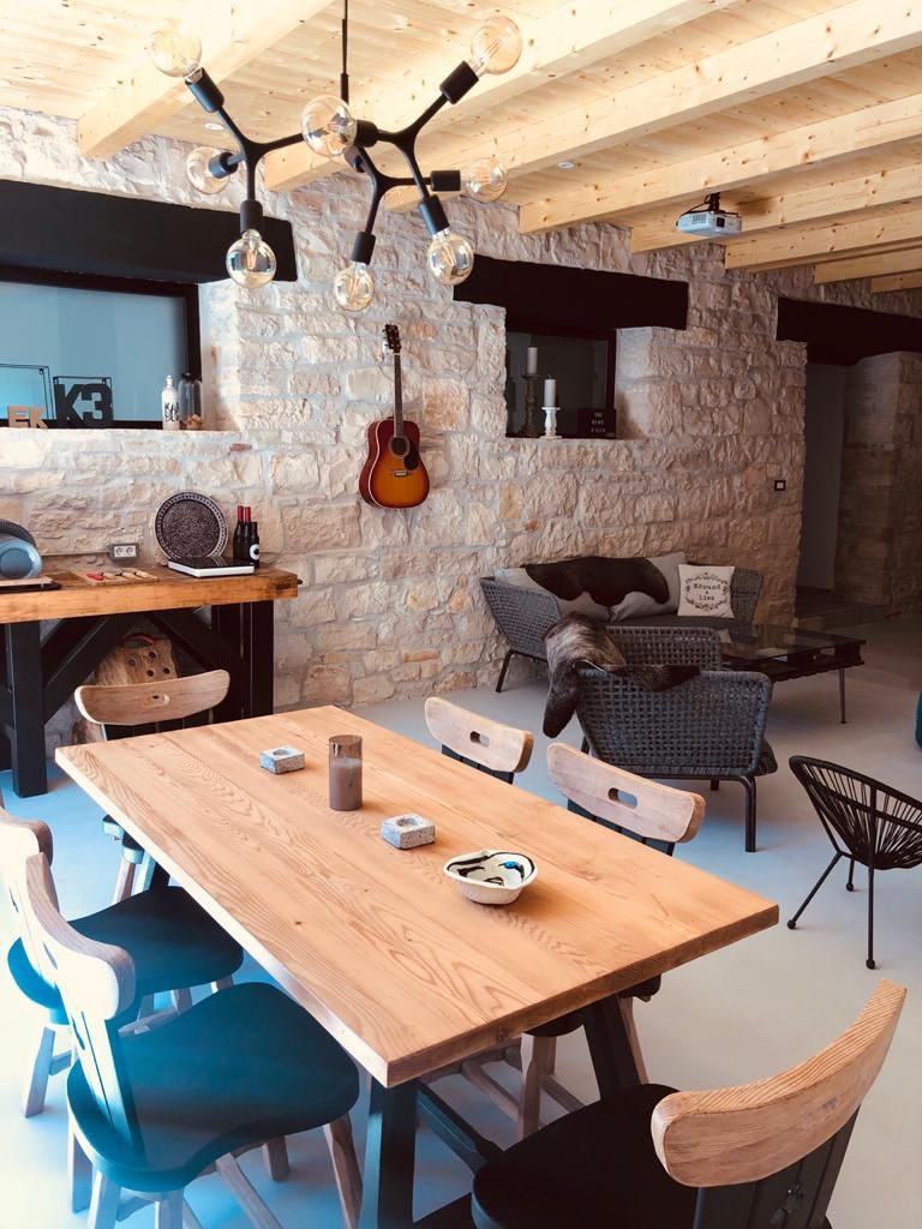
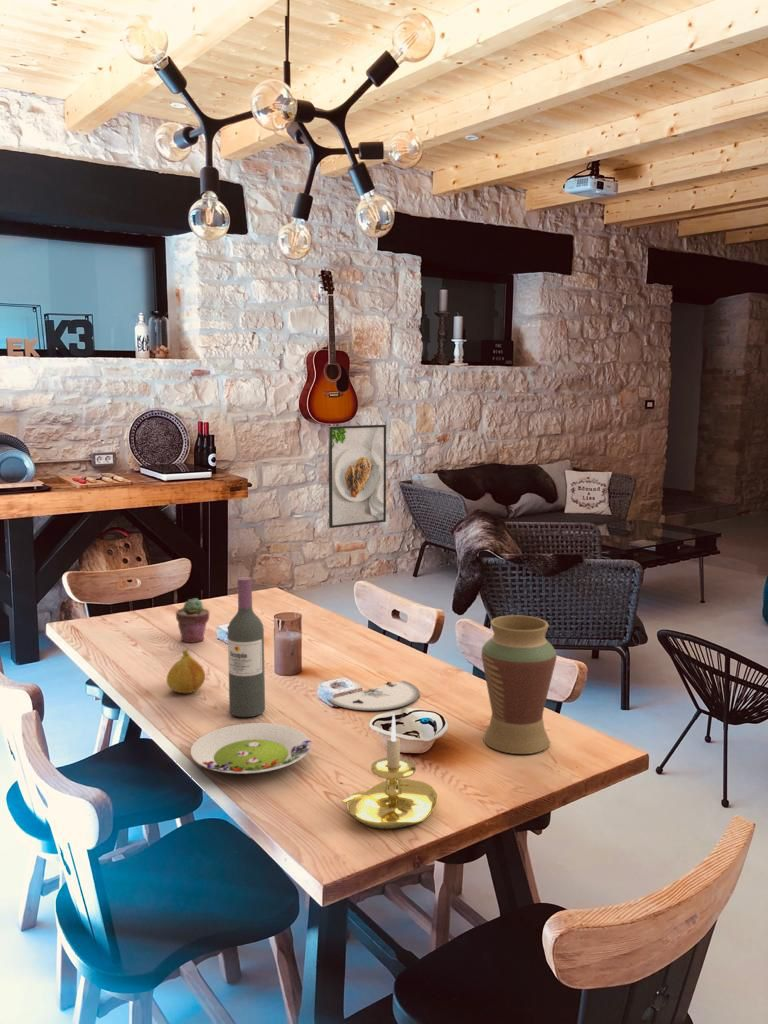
+ candle holder (387, 765)
+ salad plate (251, 749)
+ vase (518, 682)
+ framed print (358, 475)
+ potted succulent (192, 619)
+ fruit (185, 670)
+ wine bottle (246, 645)
+ plate (371, 691)
